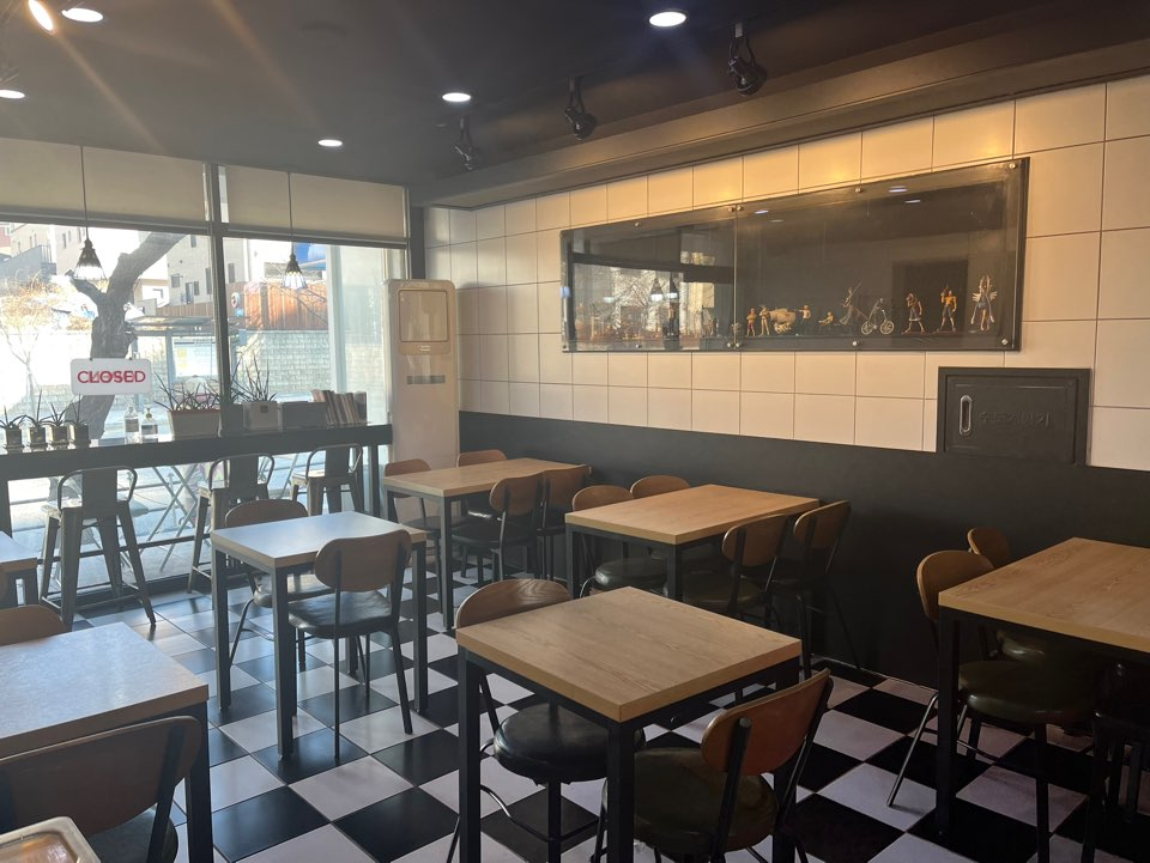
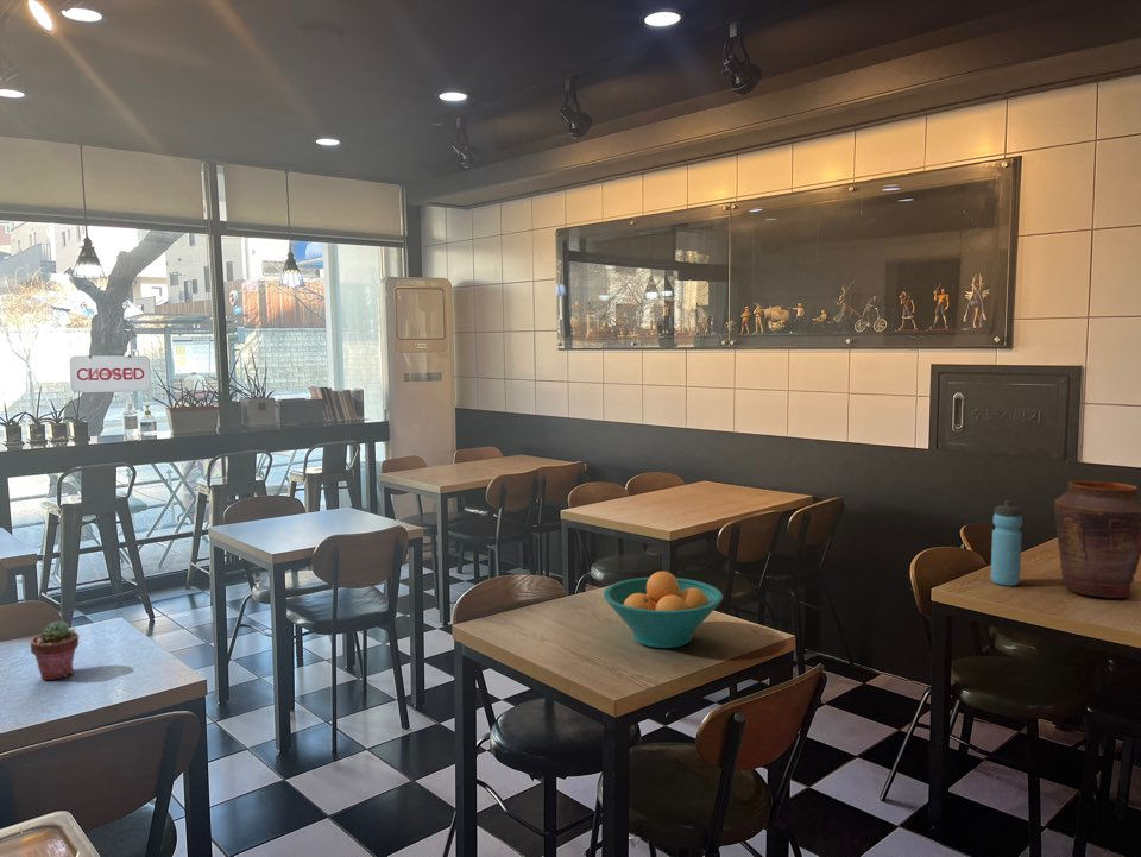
+ water bottle (1006, 541)
+ fruit bowl (662, 605)
+ vase (1098, 537)
+ potted succulent (55, 648)
